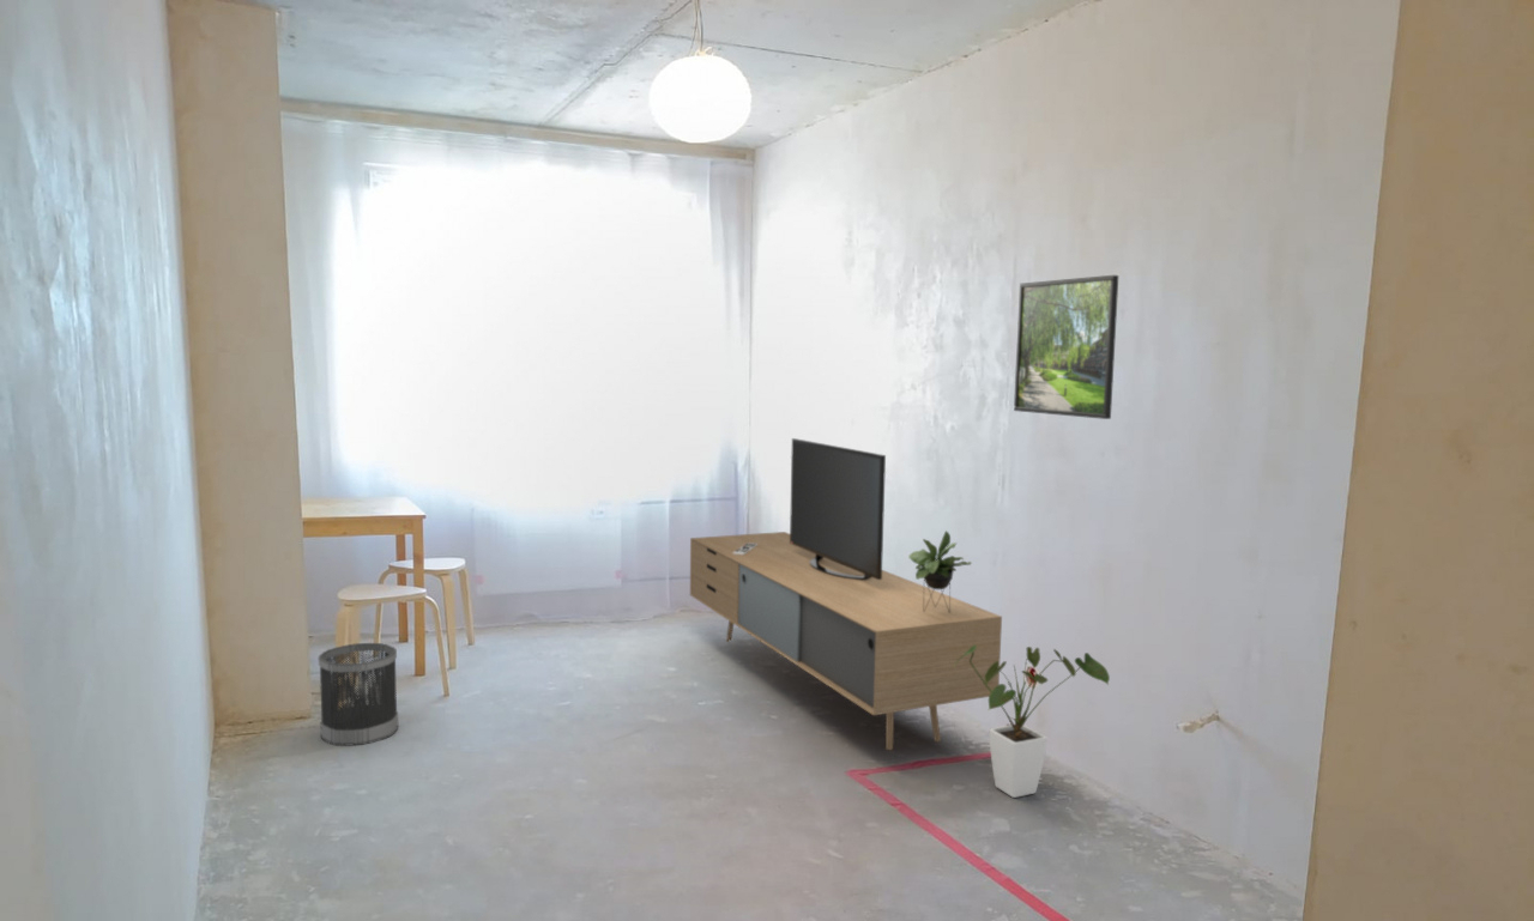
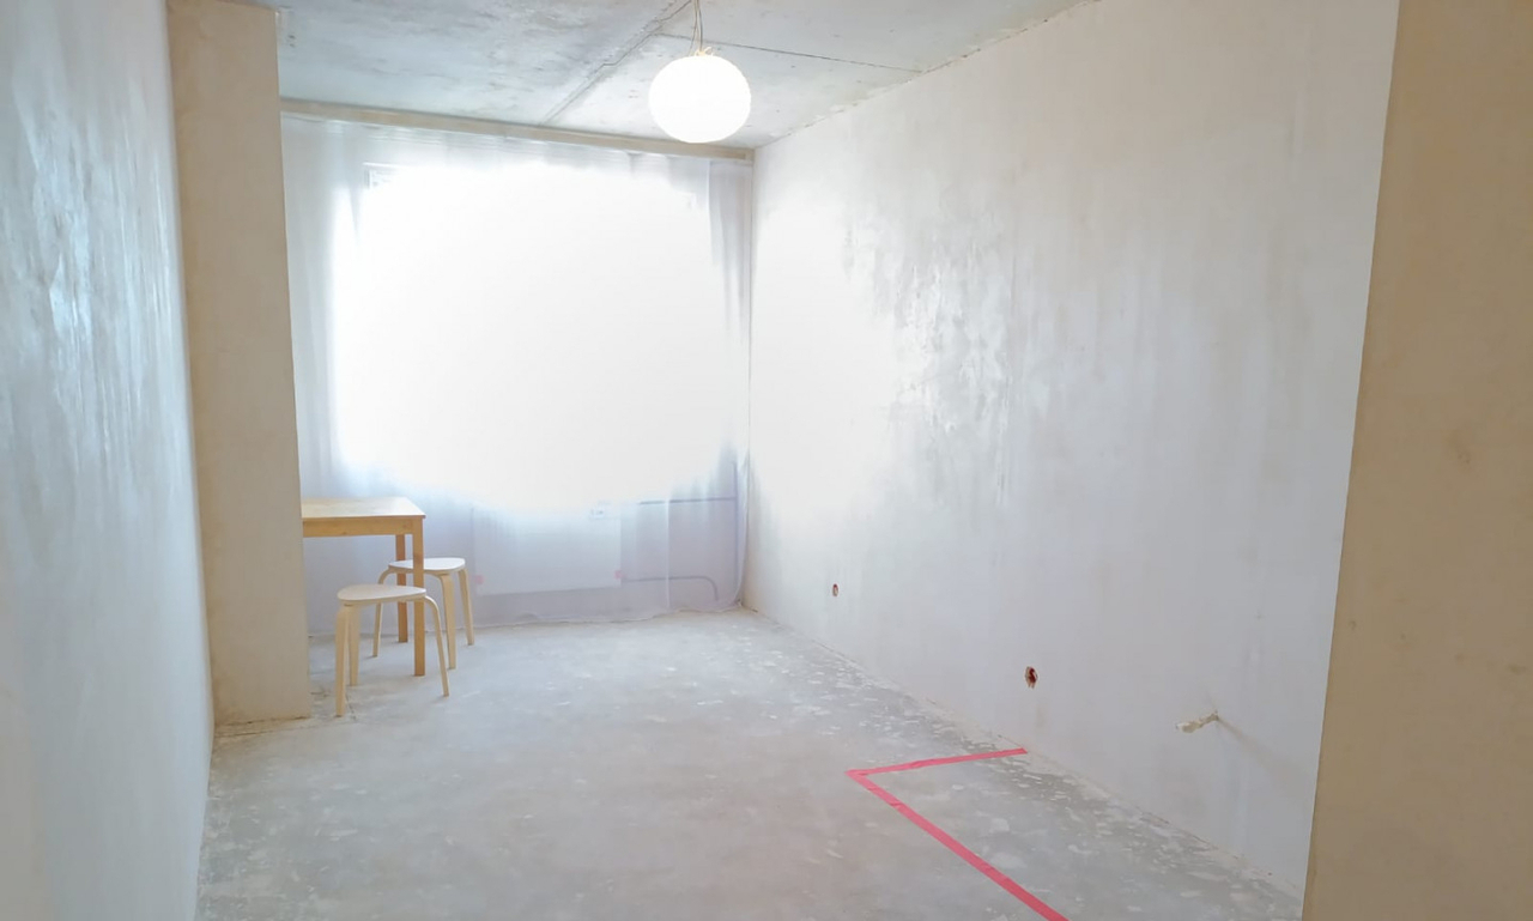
- house plant (1025, 721)
- wastebasket (358, 692)
- media console (823, 566)
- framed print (1062, 347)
